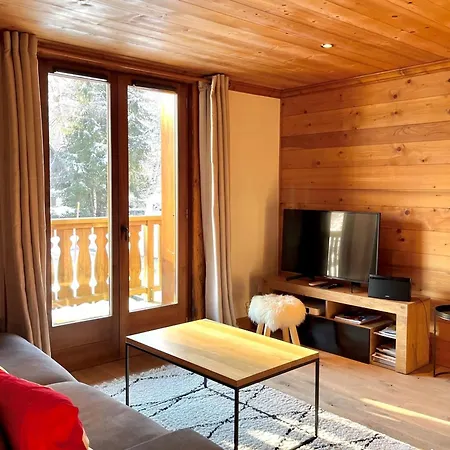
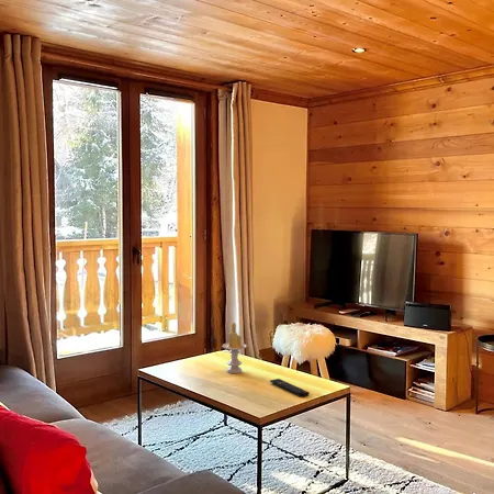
+ candle (234, 347)
+ remote control (289, 388)
